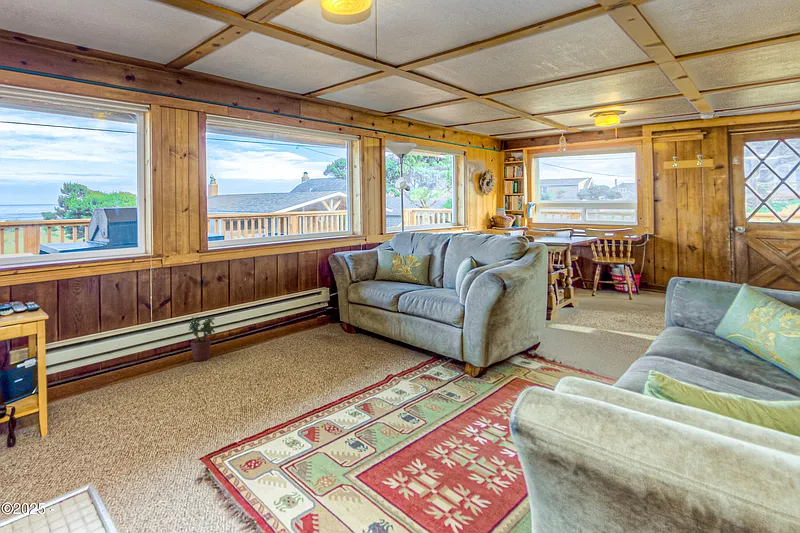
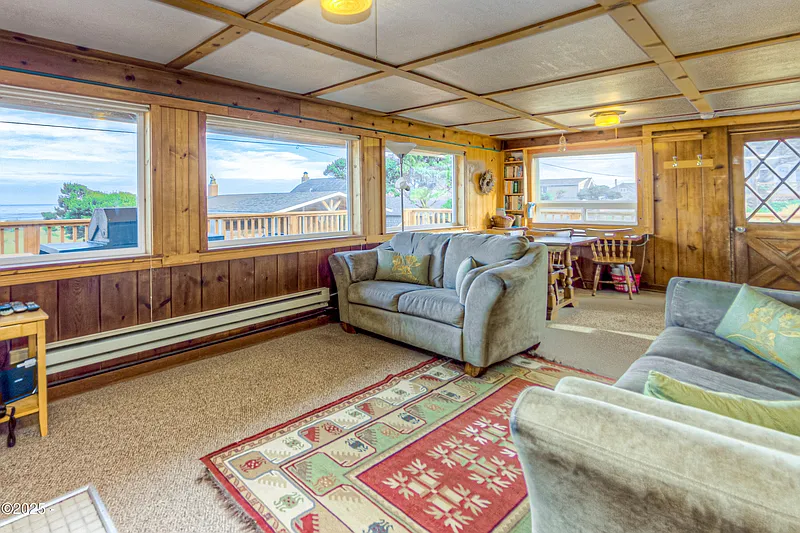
- potted plant (199, 337)
